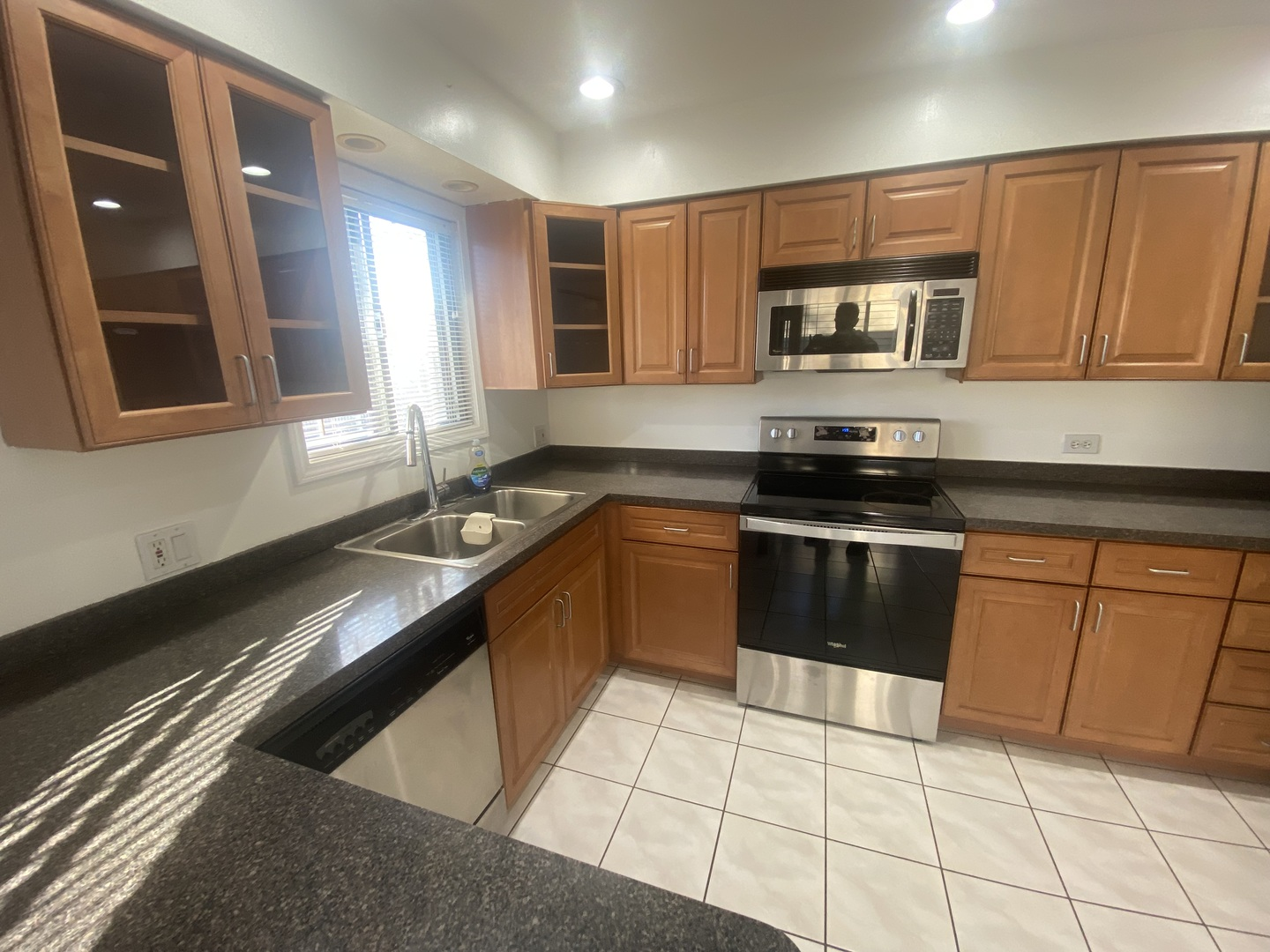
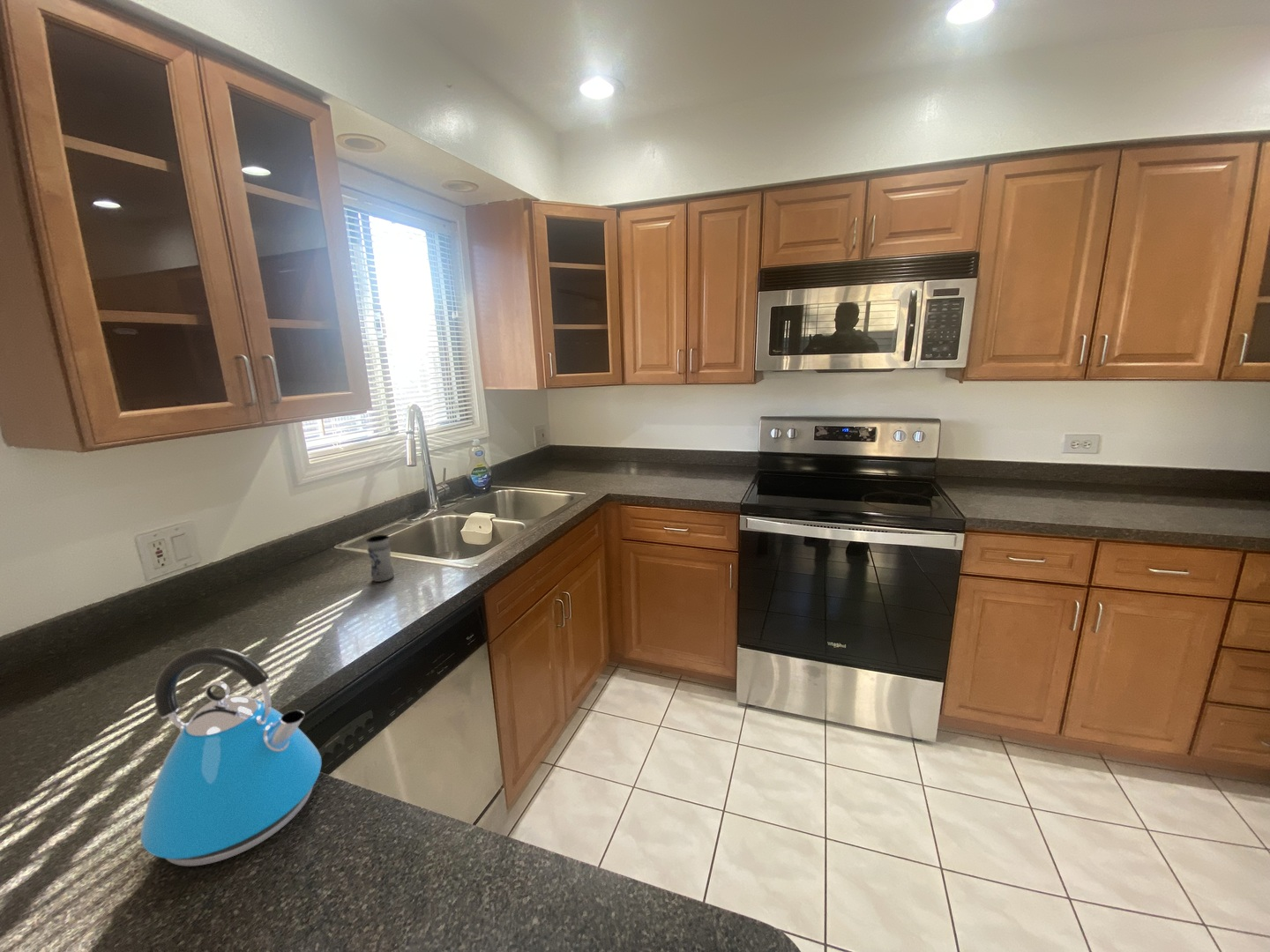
+ jar (380, 558)
+ kettle (220, 732)
